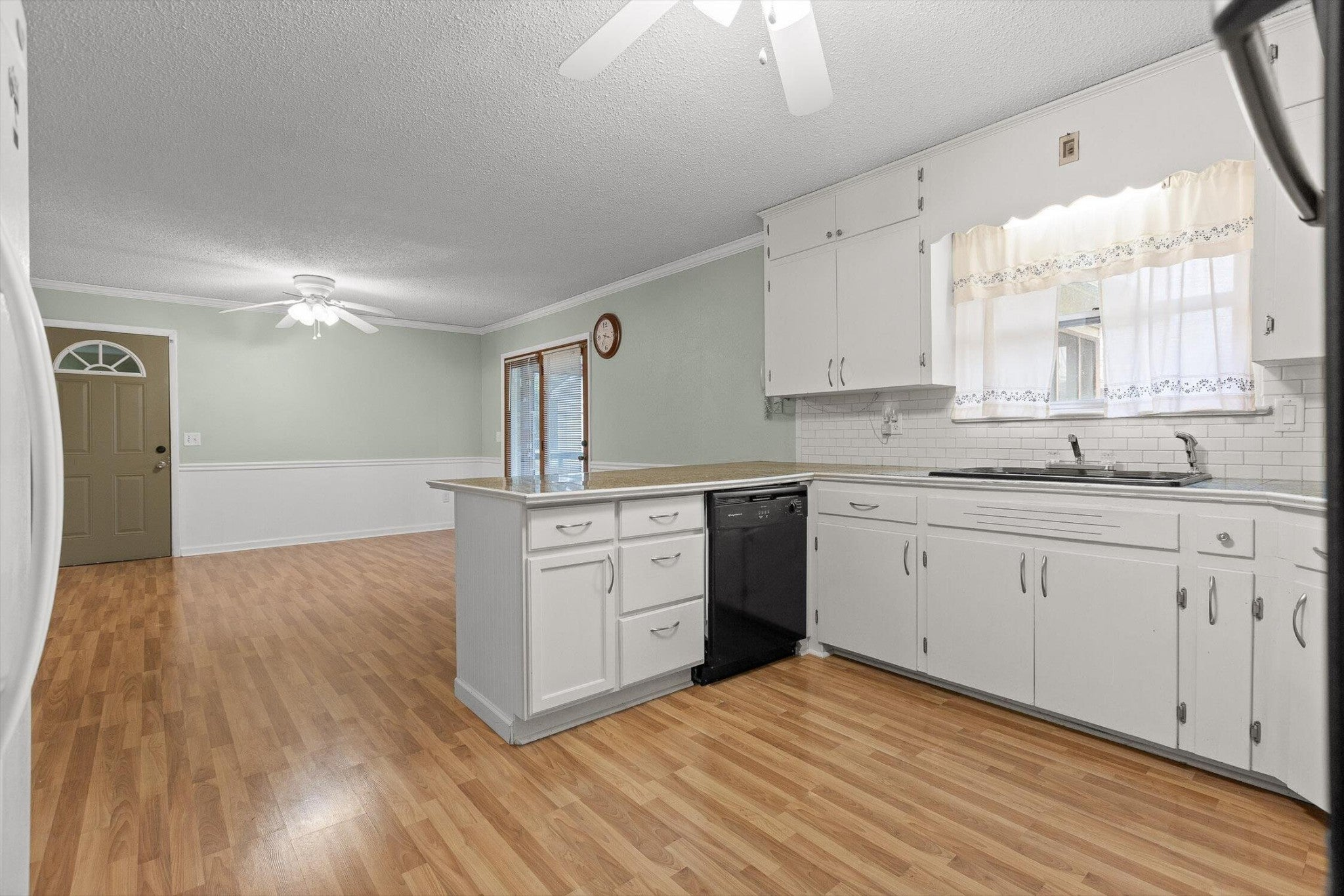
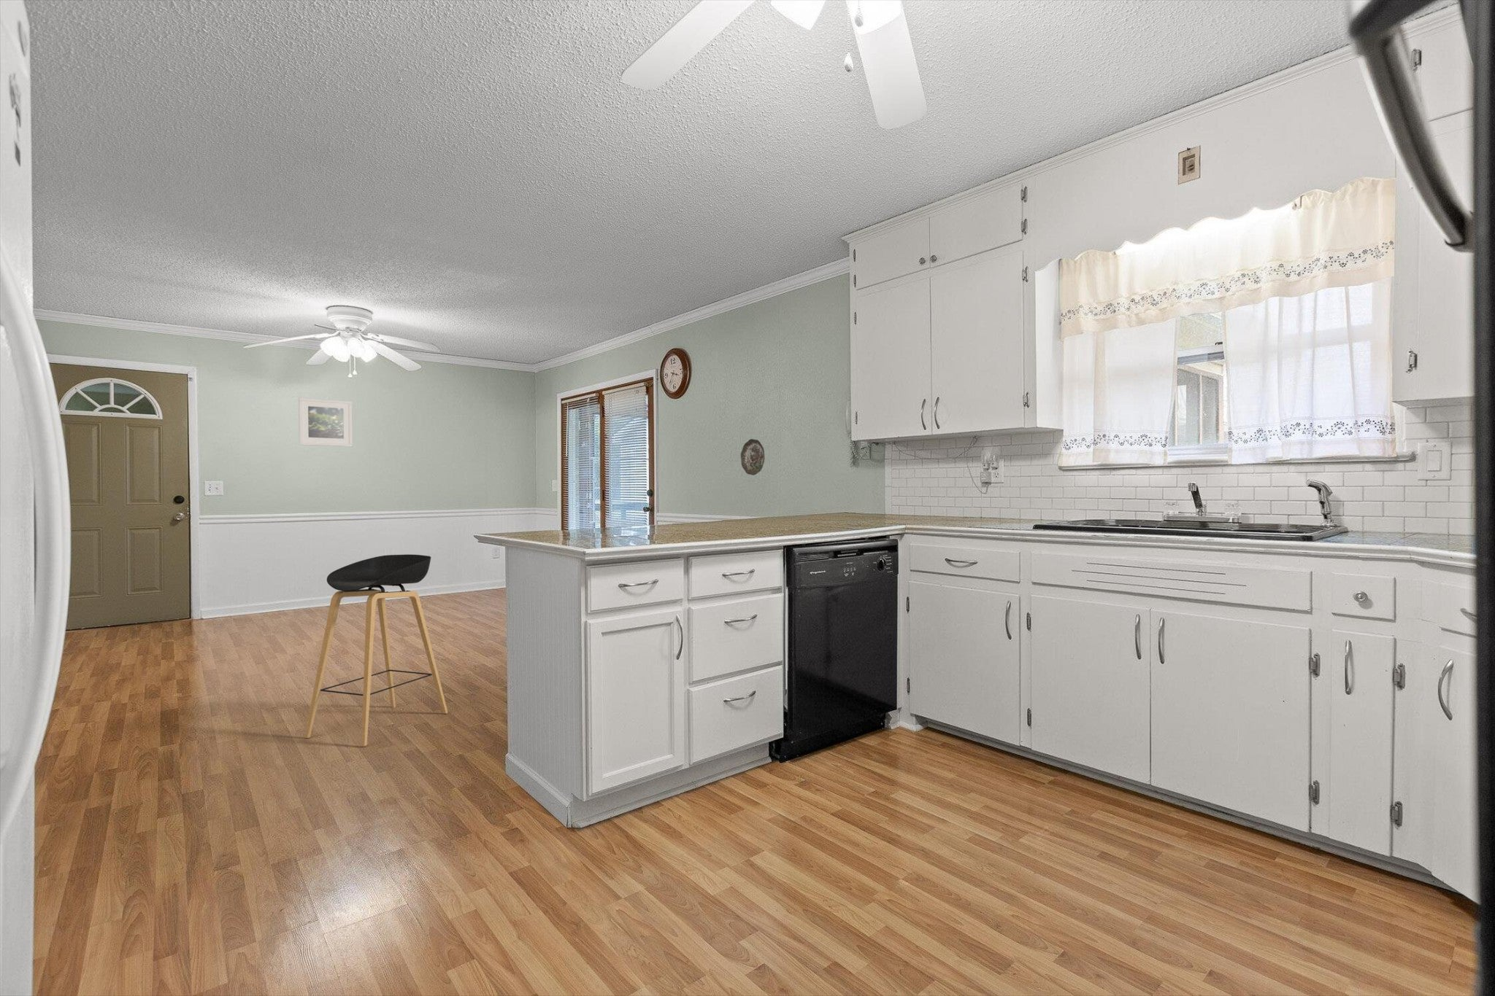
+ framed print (326, 422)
+ stool (383, 641)
+ decorative plate (753, 457)
